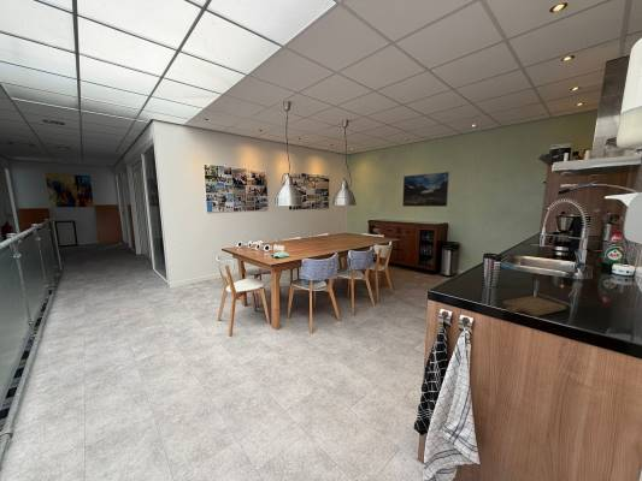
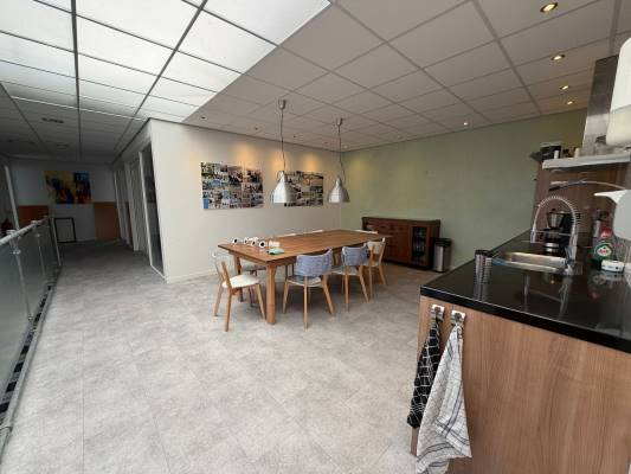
- chopping board (529, 305)
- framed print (424, 190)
